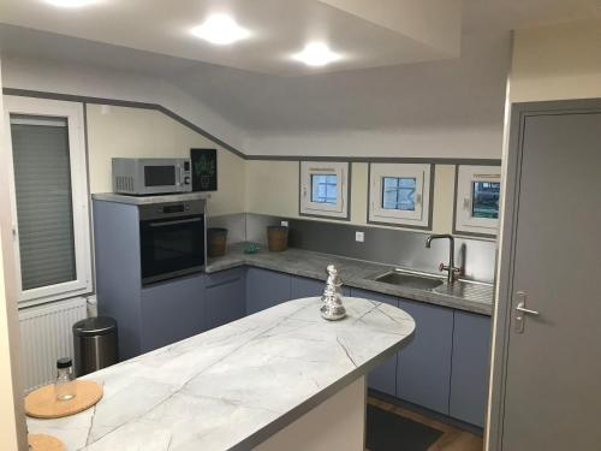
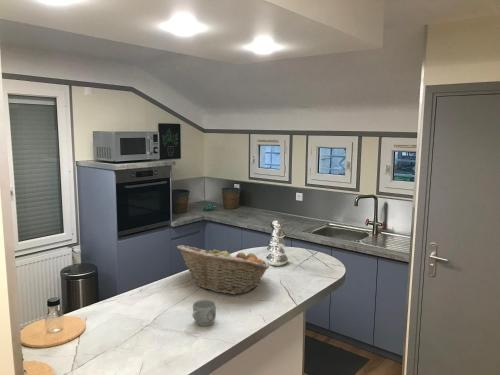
+ mug (202, 314)
+ fruit basket (222, 263)
